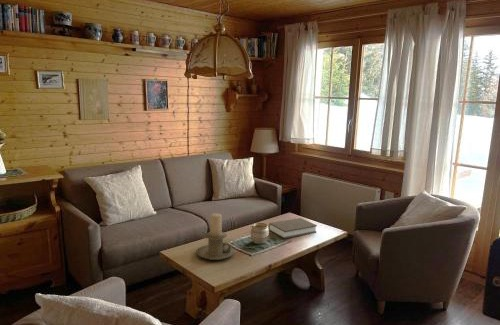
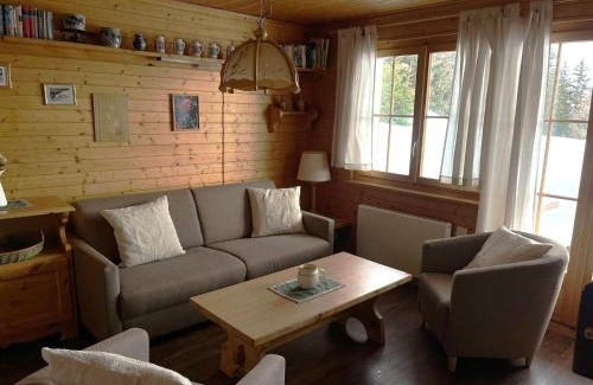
- candle holder (215, 234)
- book (292, 227)
